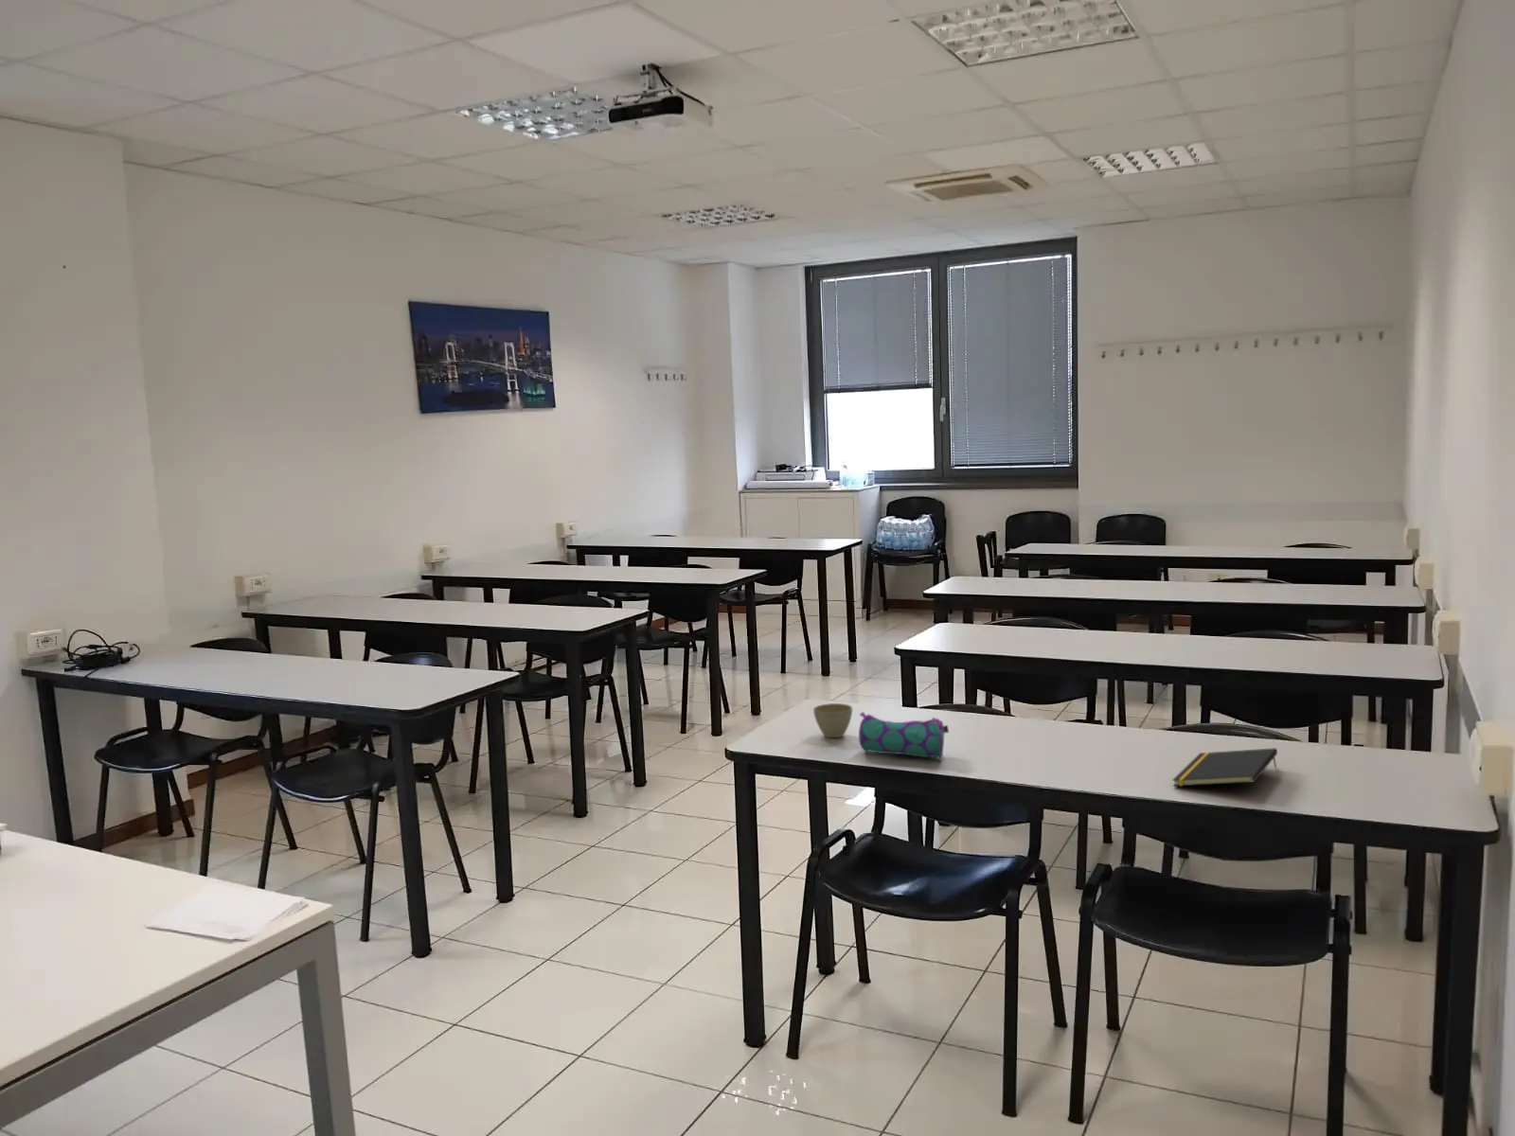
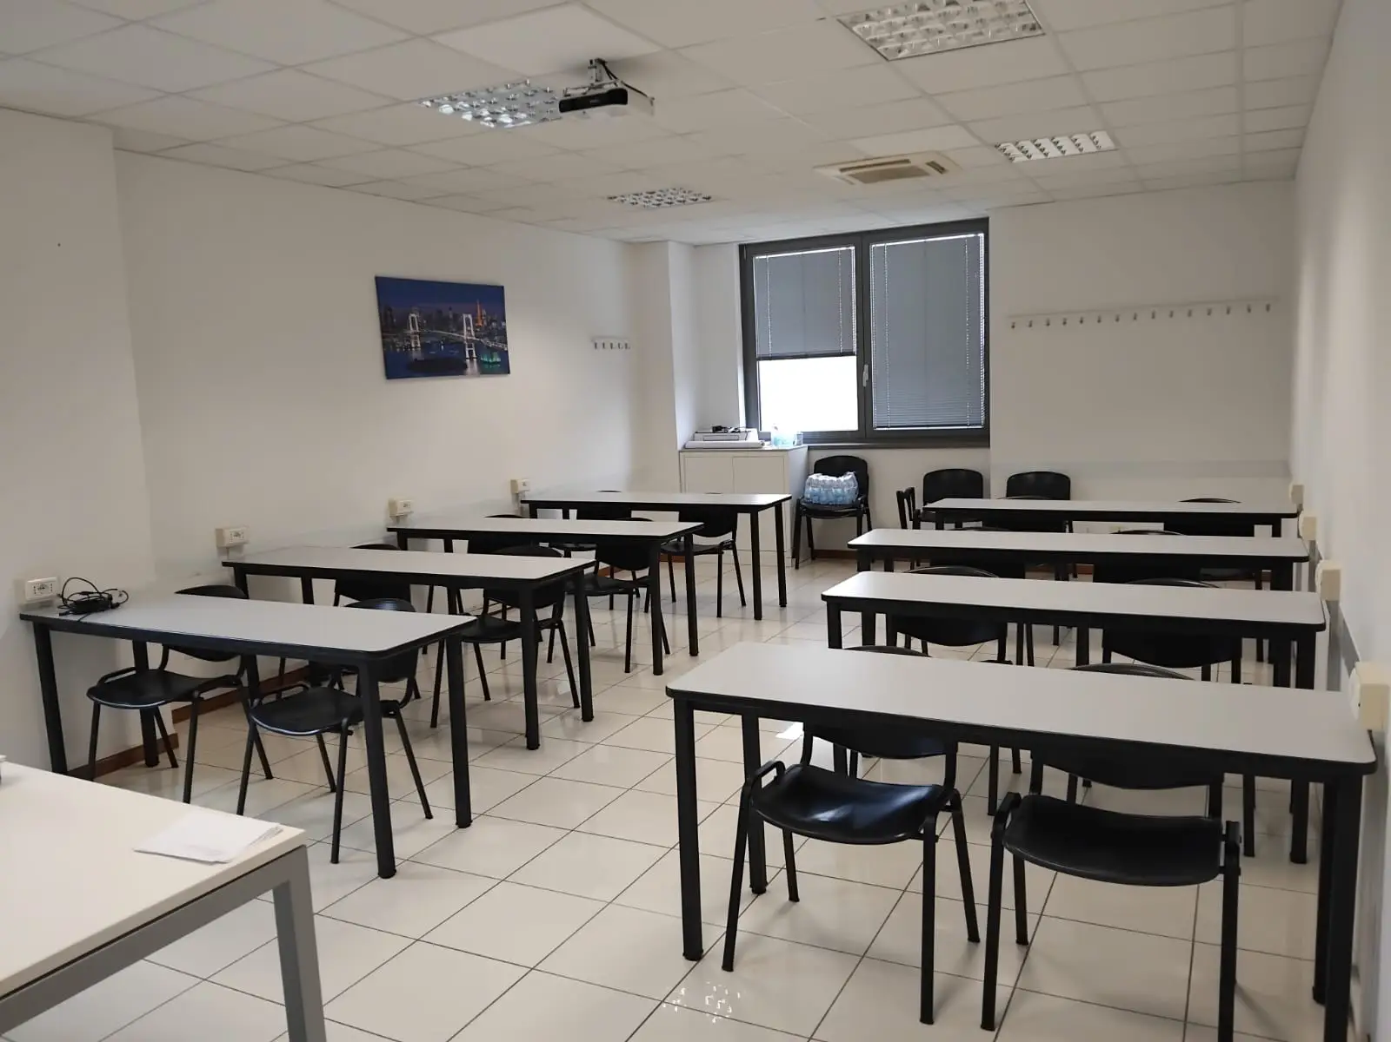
- flower pot (833, 722)
- notepad (1225, 767)
- pencil case (902, 735)
